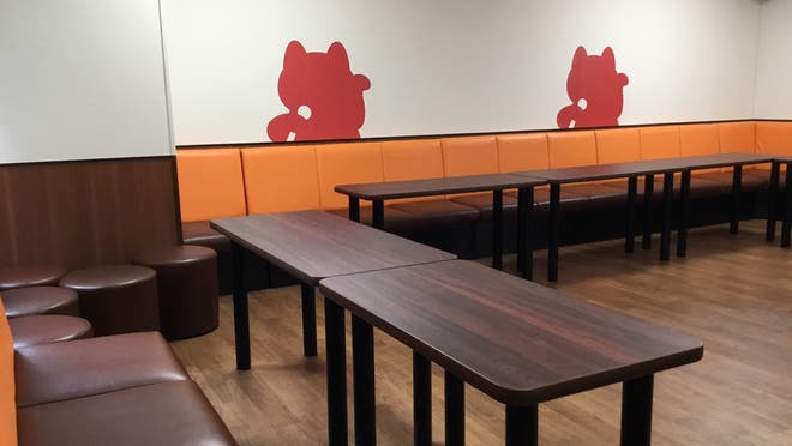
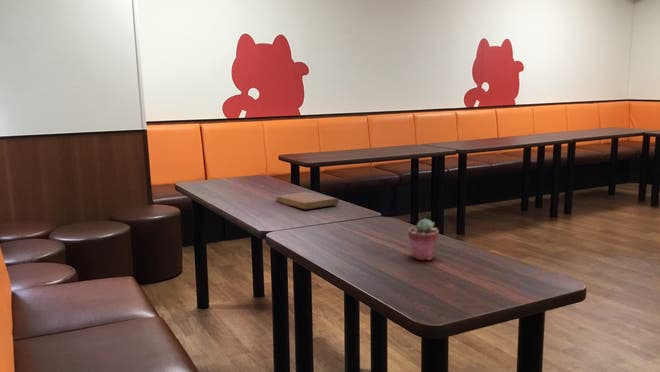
+ potted succulent (423, 238)
+ notebook (306, 199)
